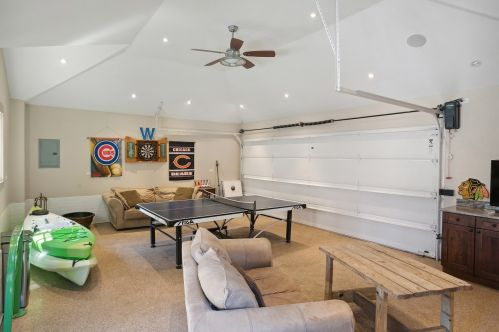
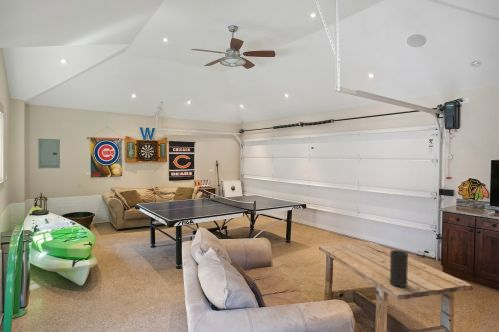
+ speaker (398, 268)
